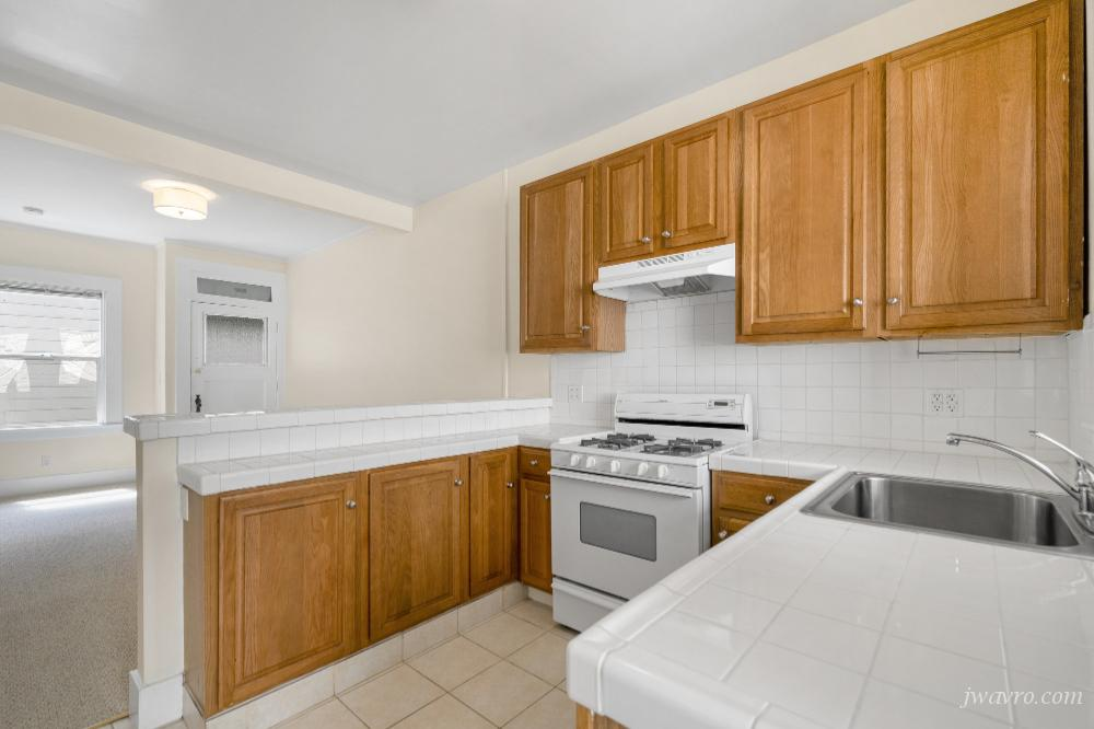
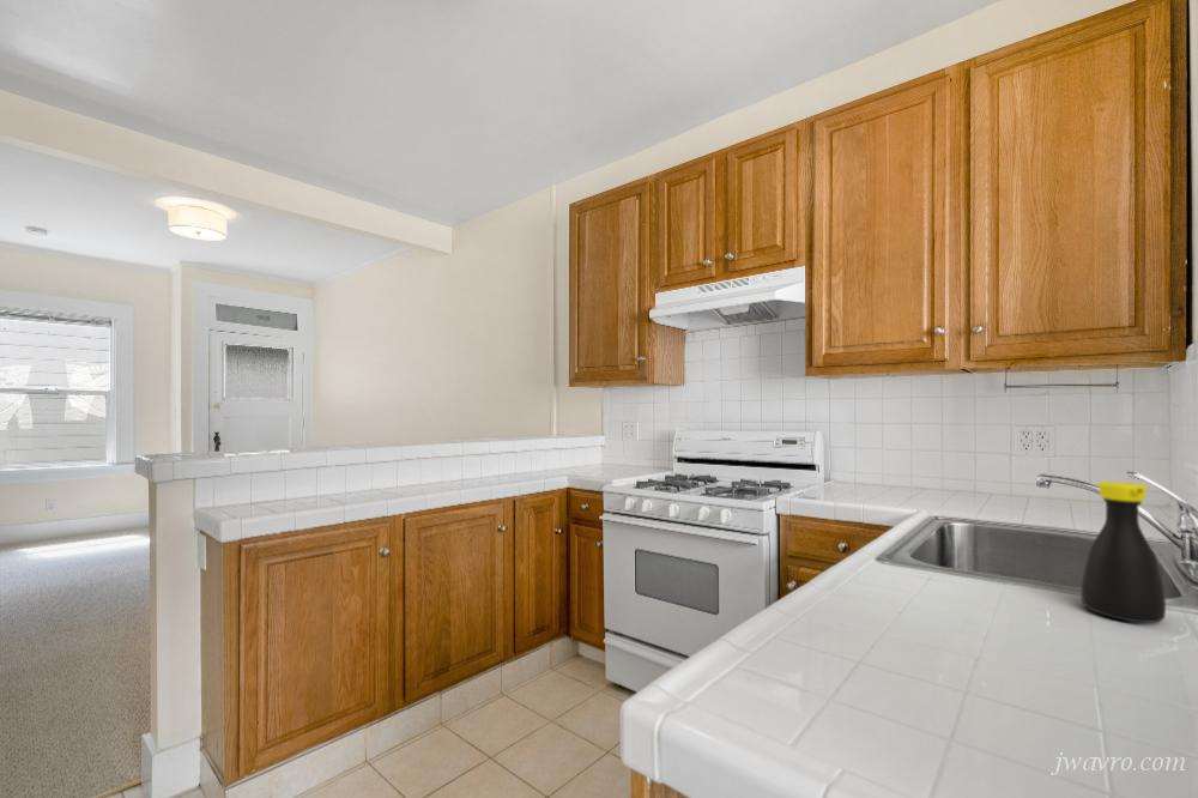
+ bottle (1121, 548)
